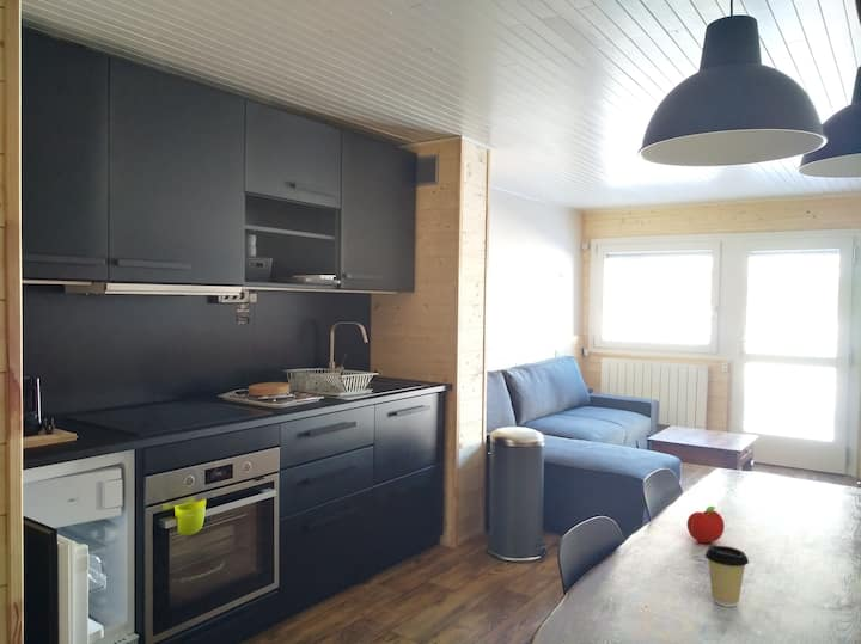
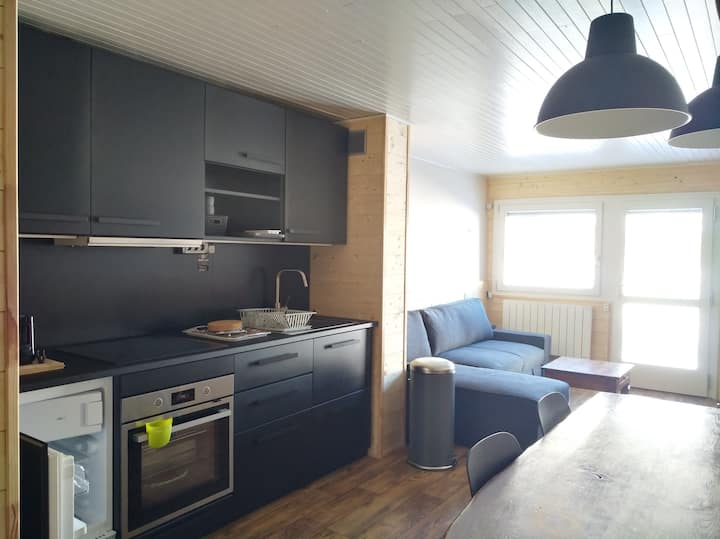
- coffee cup (726, 575)
- fruit (704, 523)
